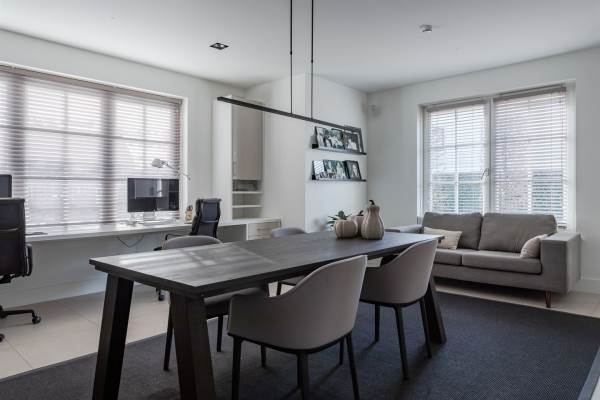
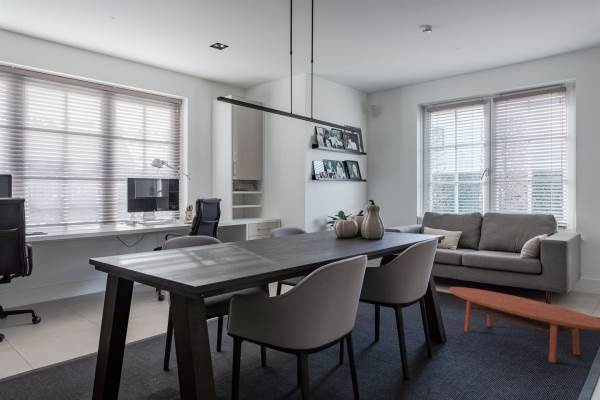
+ coffee table (517, 322)
